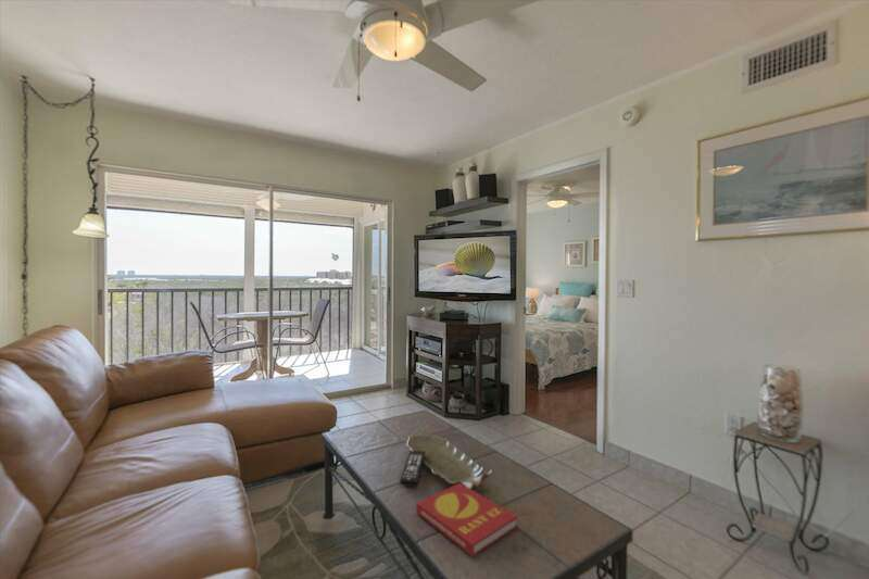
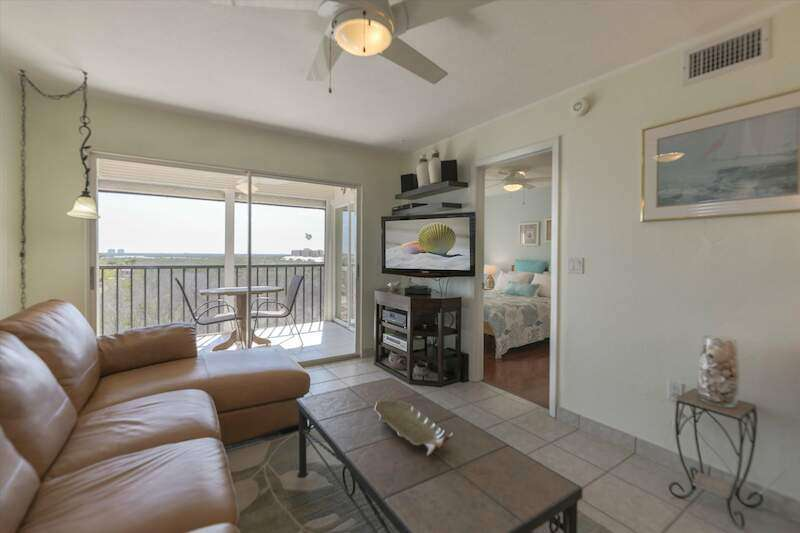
- remote control (413, 466)
- book (465, 514)
